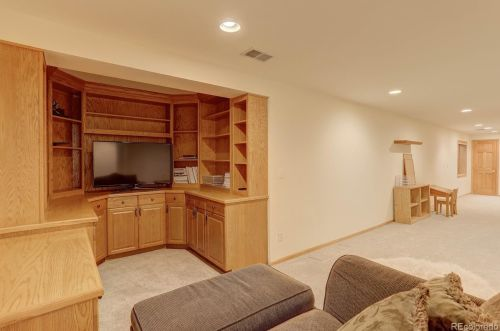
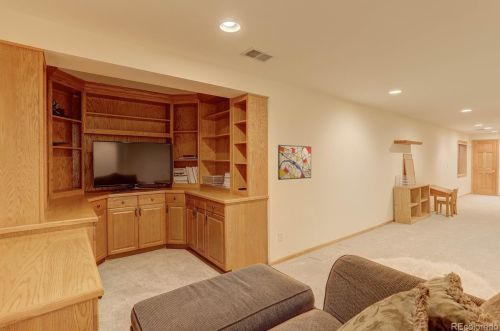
+ wall art (295, 162)
